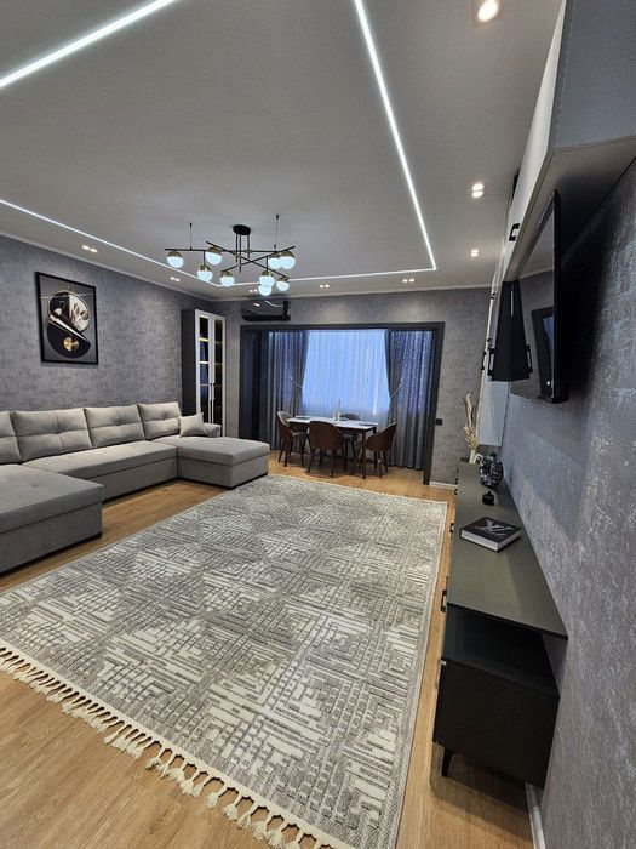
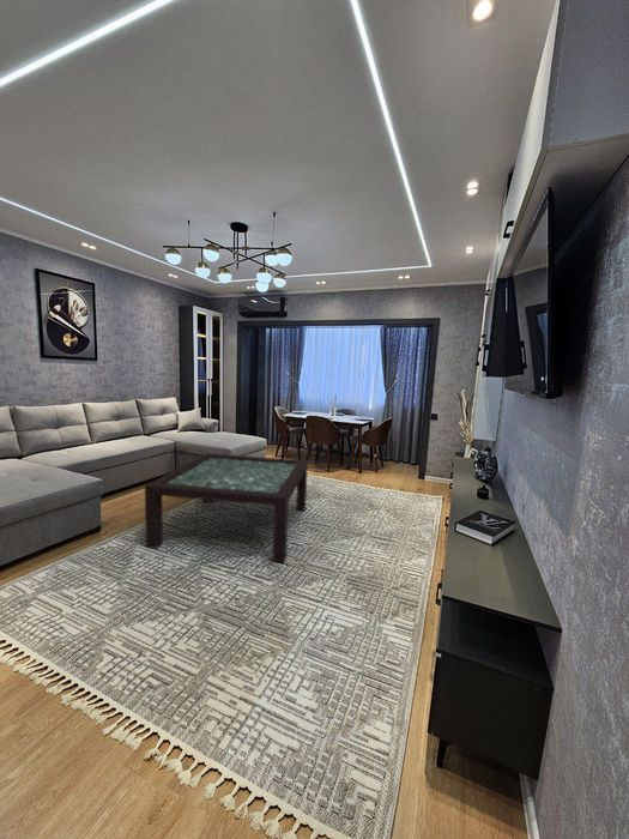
+ coffee table (237, 497)
